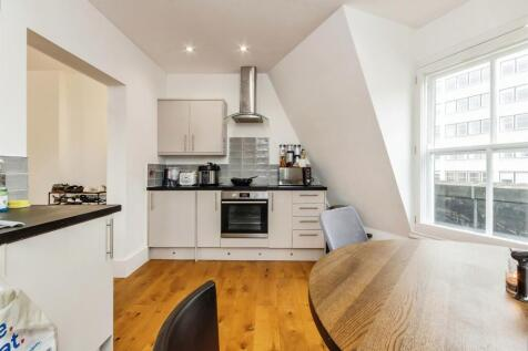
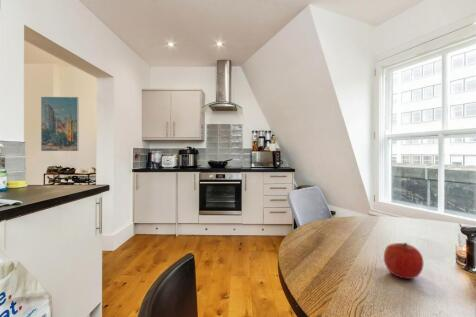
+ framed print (60, 124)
+ apple (402, 258)
